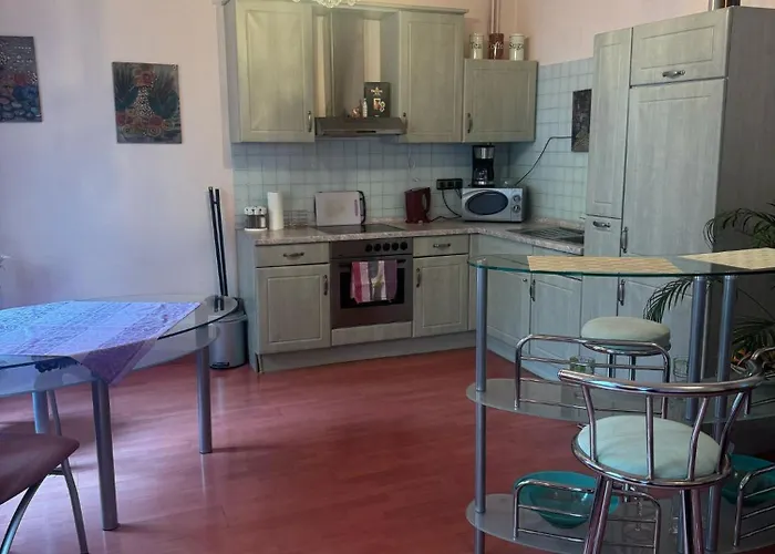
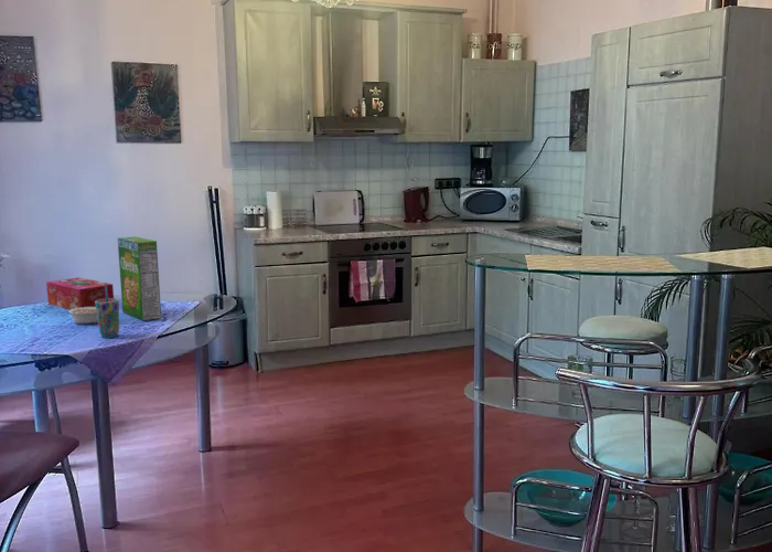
+ cup (107, 309)
+ legume (85, 315)
+ cereal box (139, 277)
+ tissue box (79, 294)
